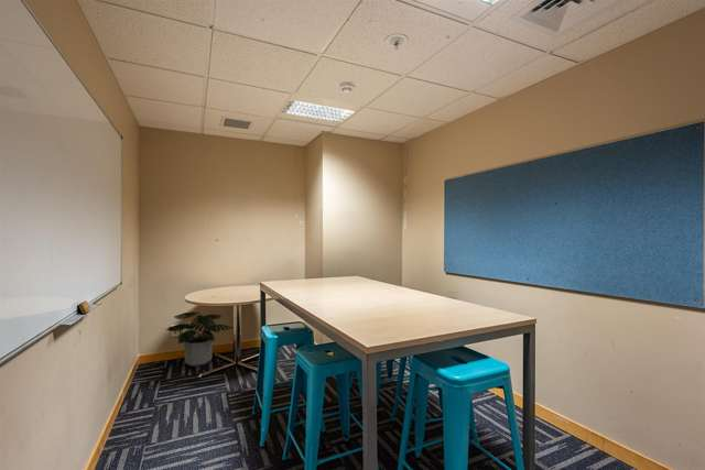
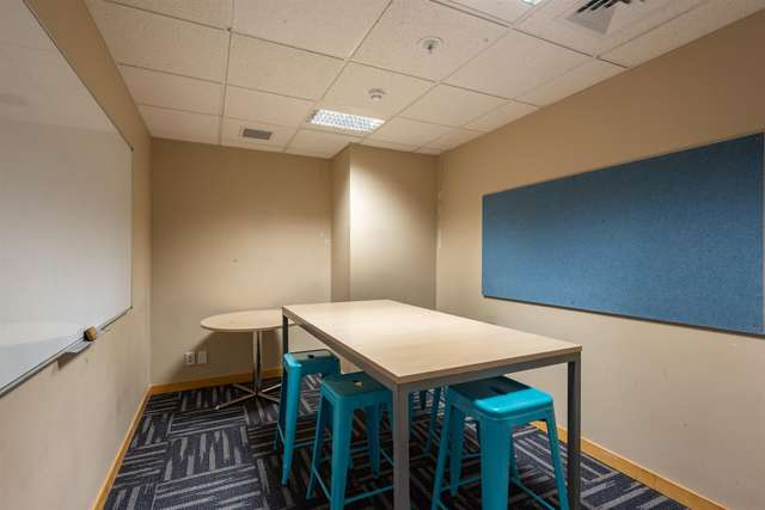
- potted plant (199, 338)
